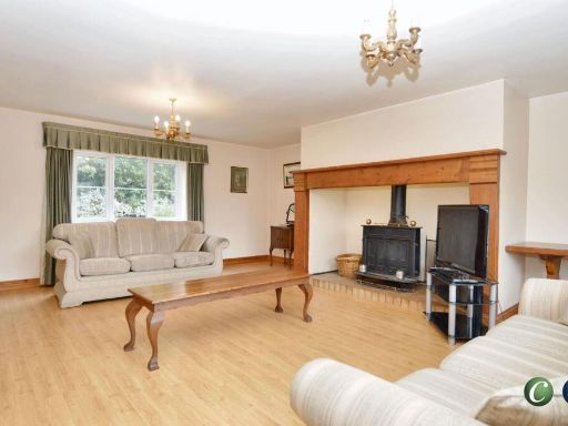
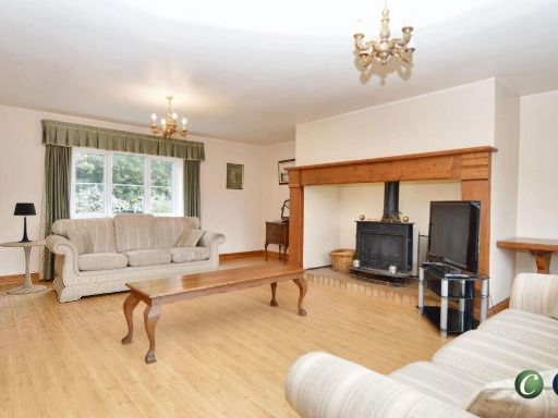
+ table lamp (25, 222)
+ side table (27, 266)
